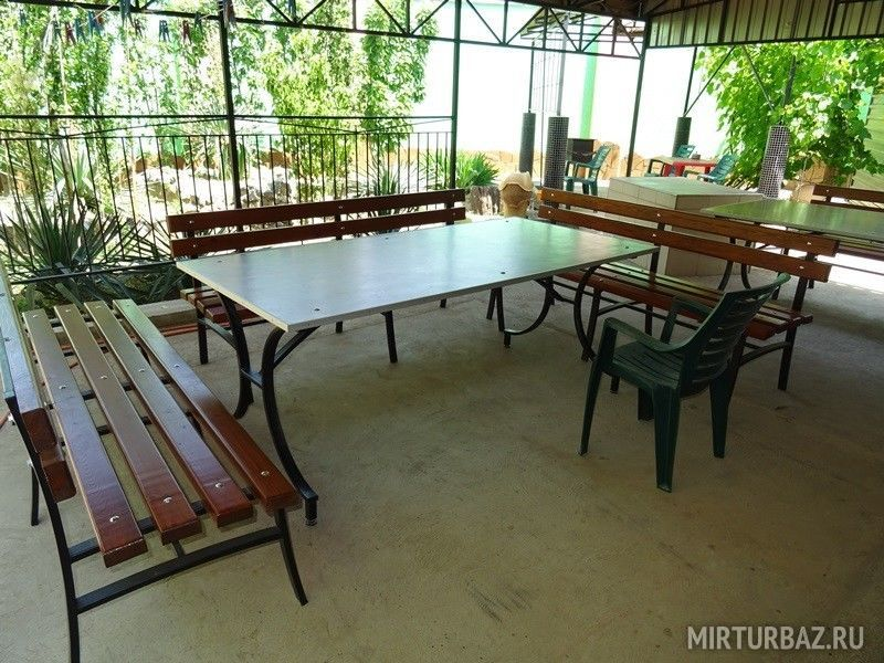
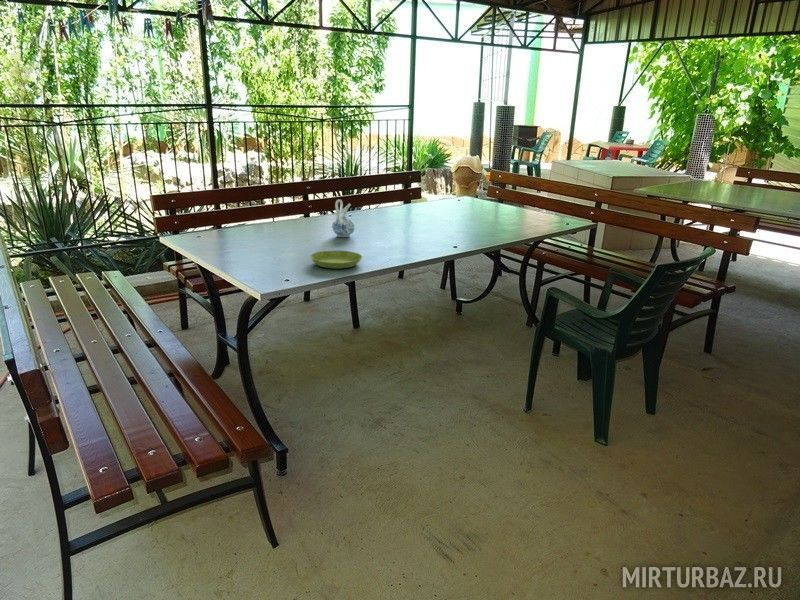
+ ceramic pitcher (343, 217)
+ saucer (336, 259)
